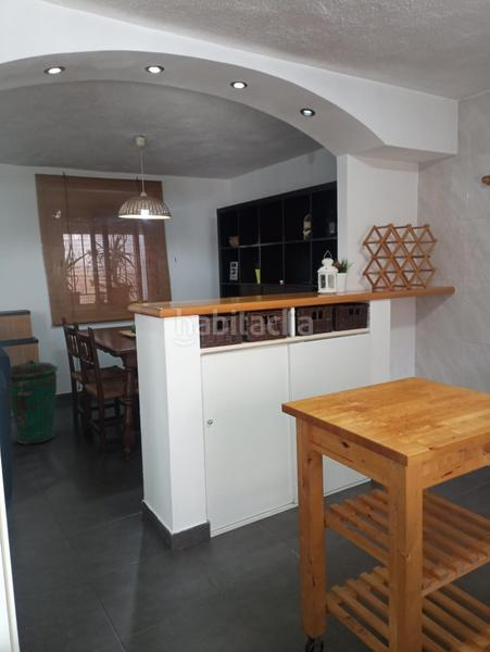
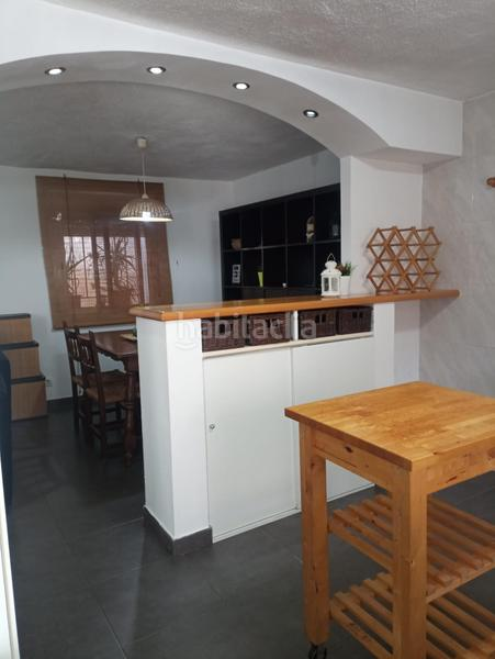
- trash can (33, 399)
